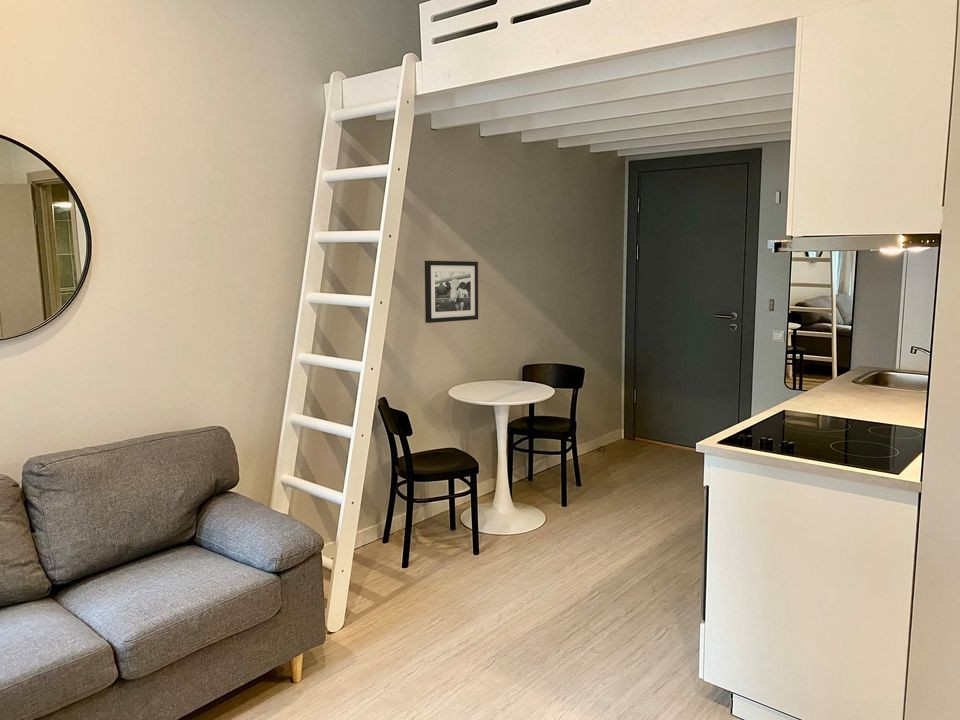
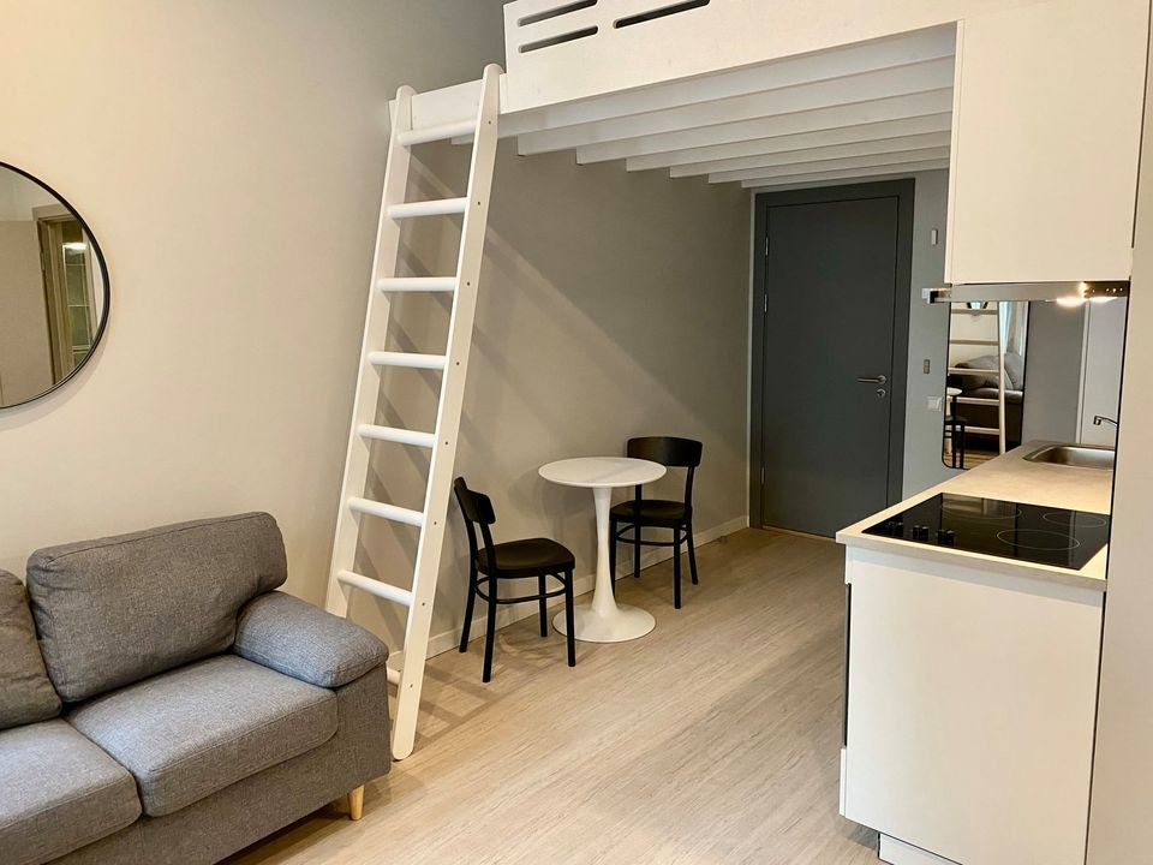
- picture frame (452, 291)
